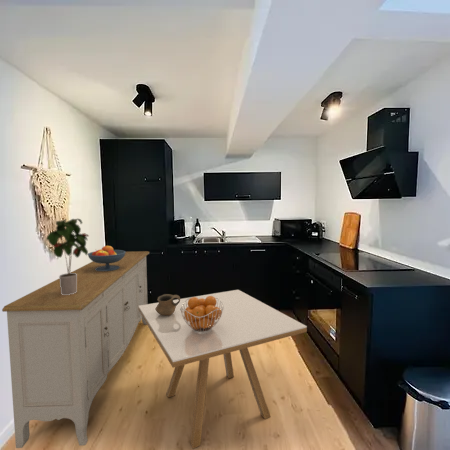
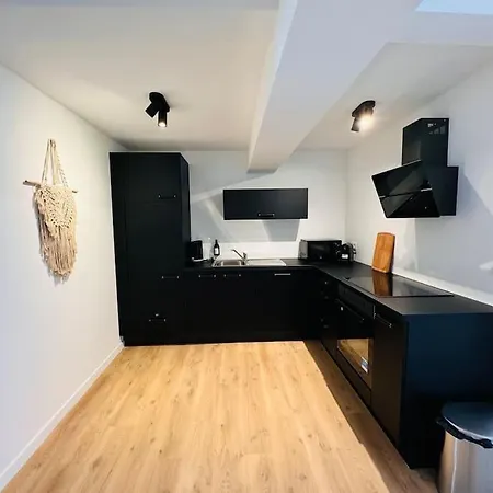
- potted plant (69, 255)
- sideboard (102, 317)
- fruit bowl (107, 257)
- pottery (167, 304)
- dining table (214, 356)
- fruit basket (202, 312)
